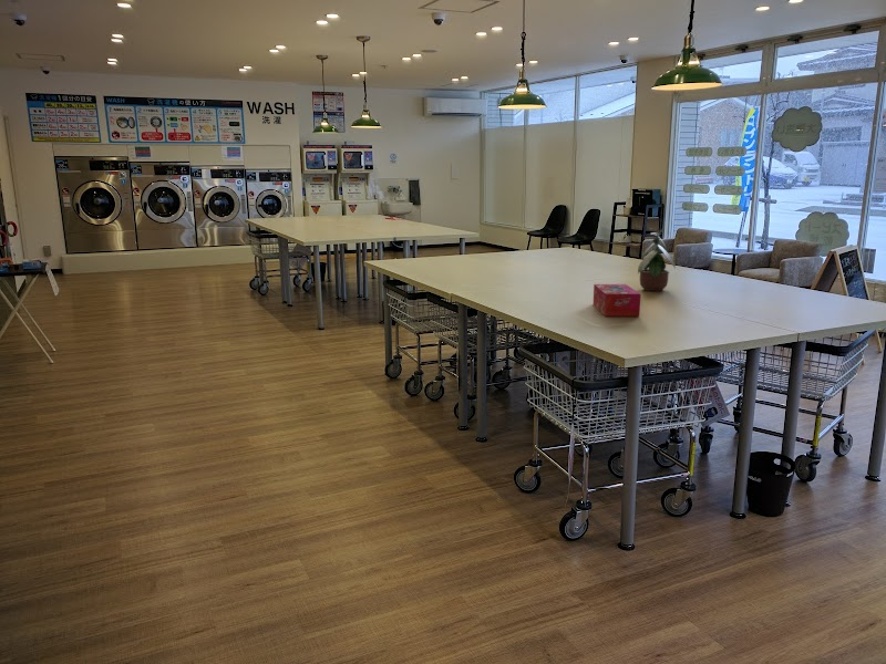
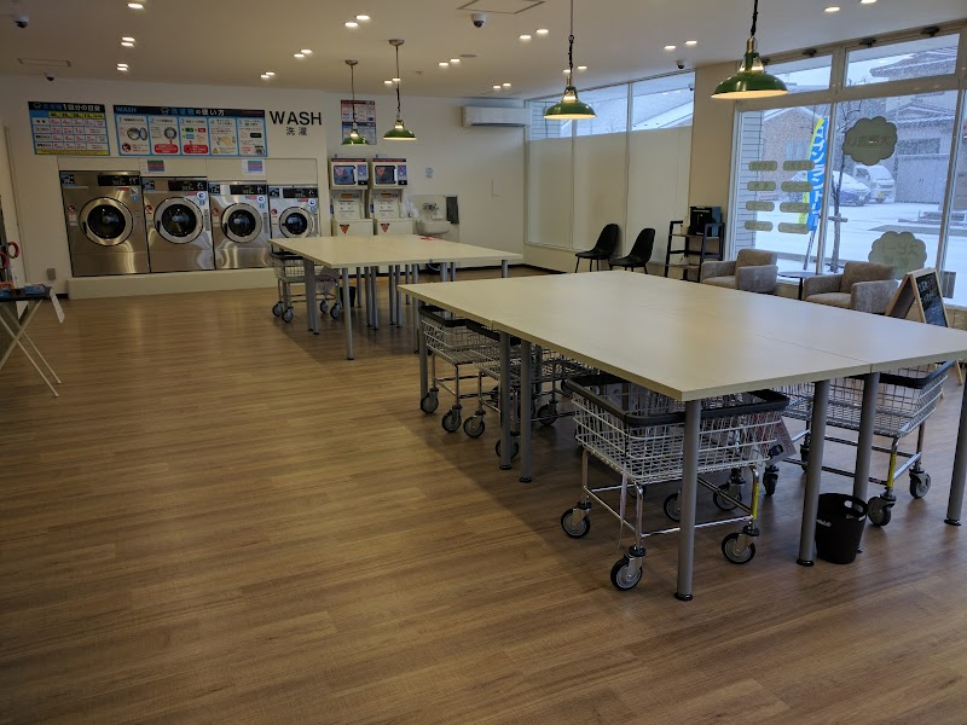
- potted plant (657, 257)
- tissue box (615, 299)
